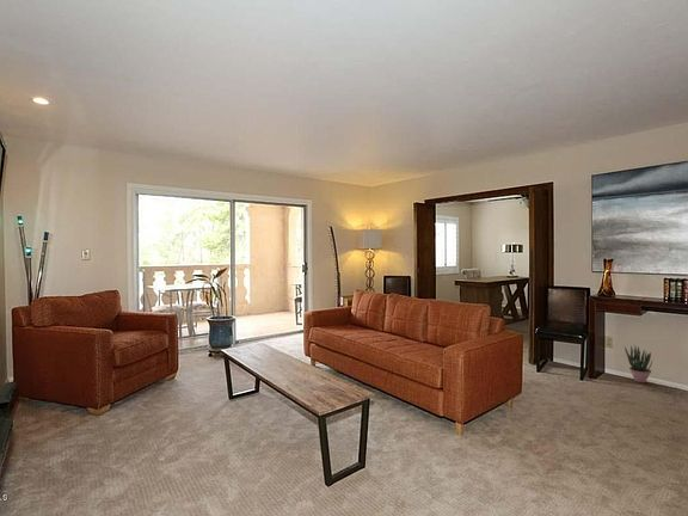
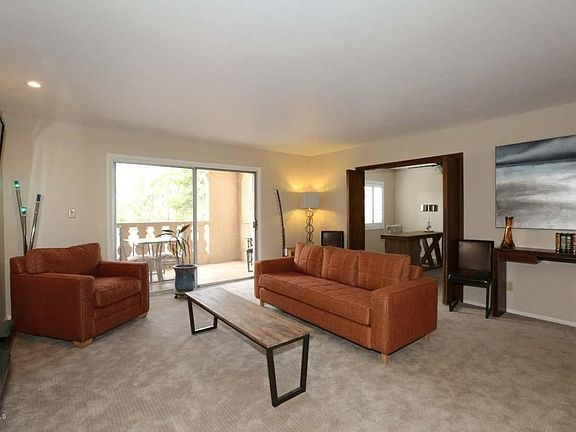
- potted plant (638, 363)
